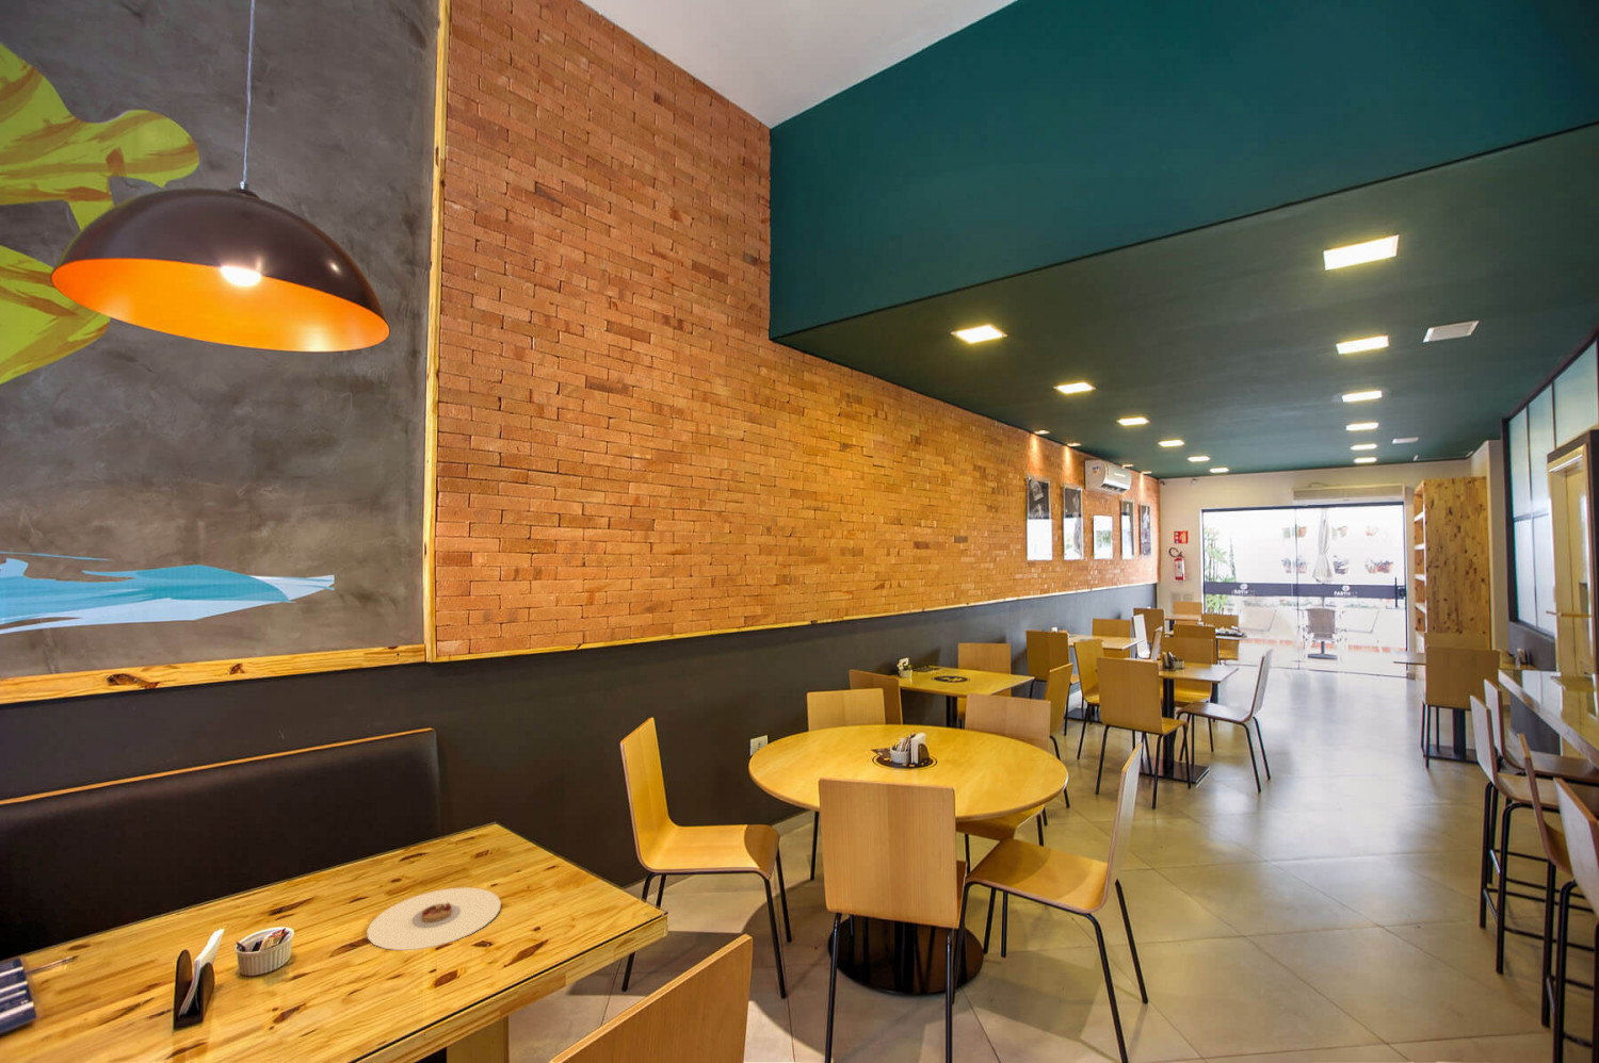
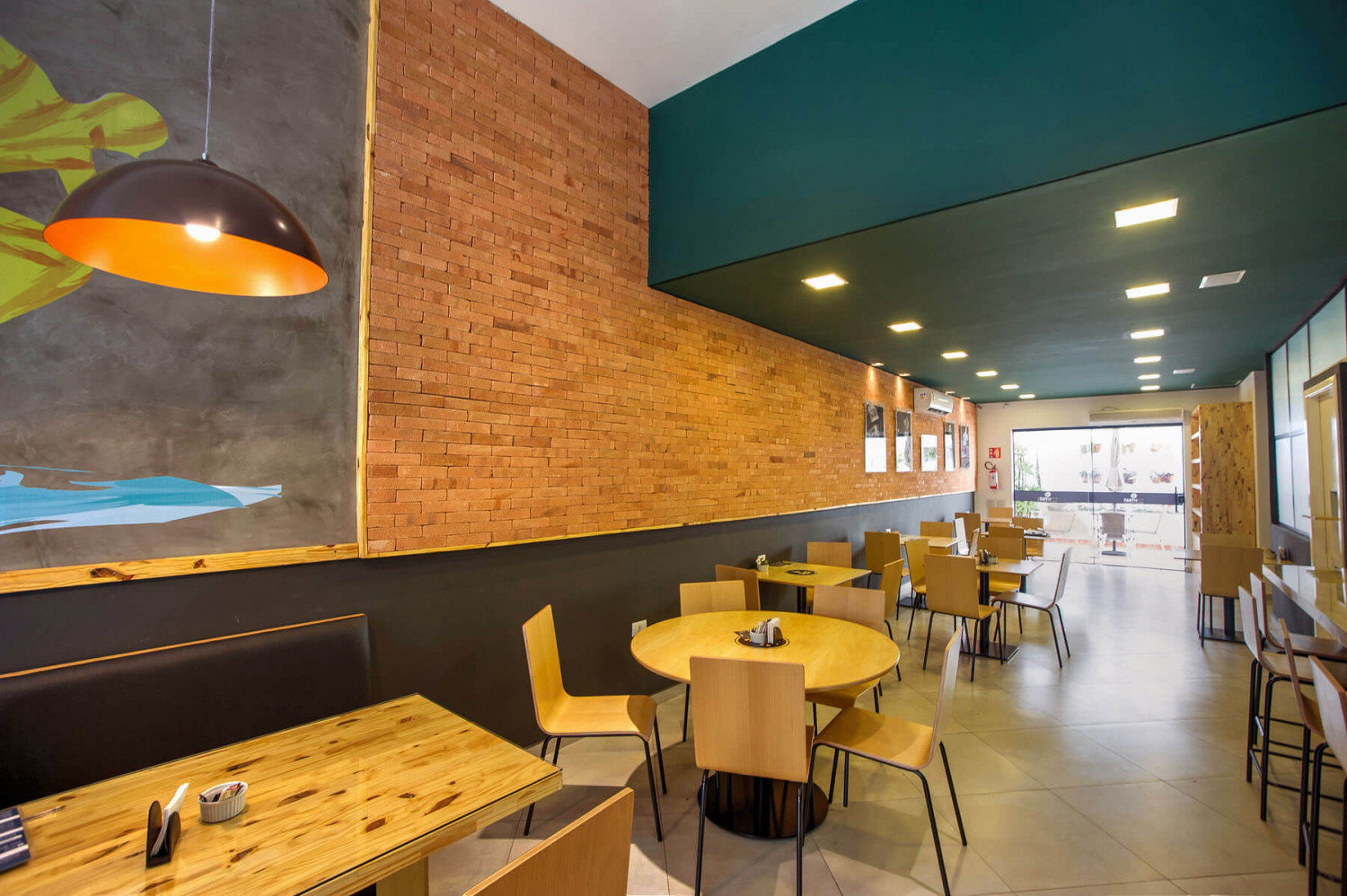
- plate (436, 912)
